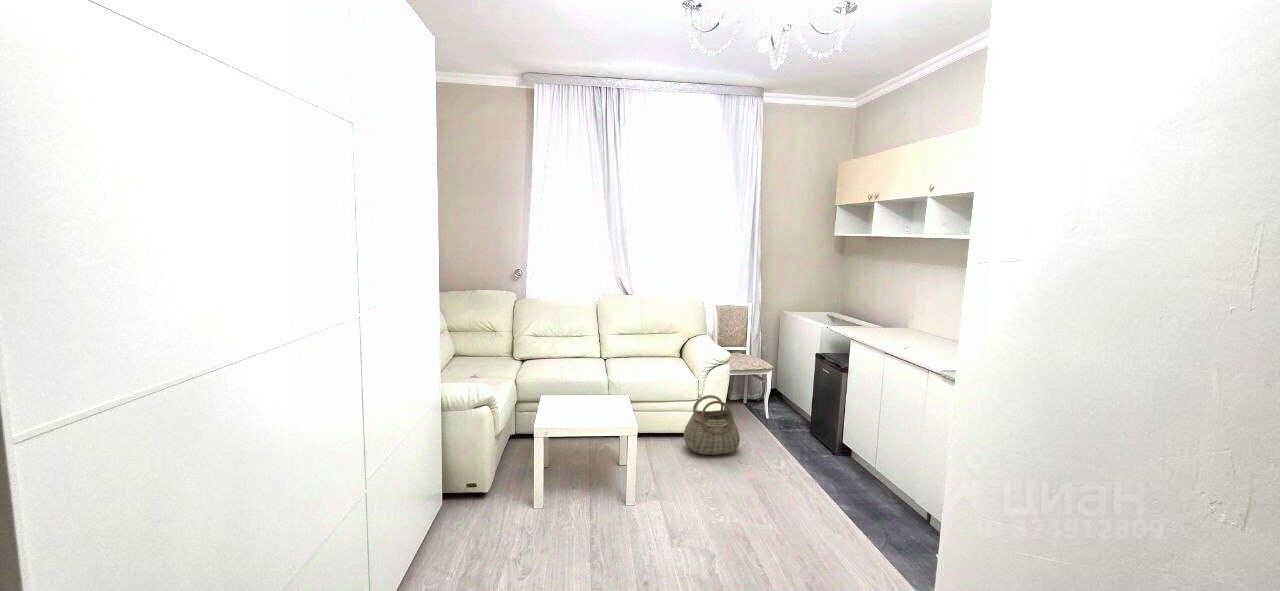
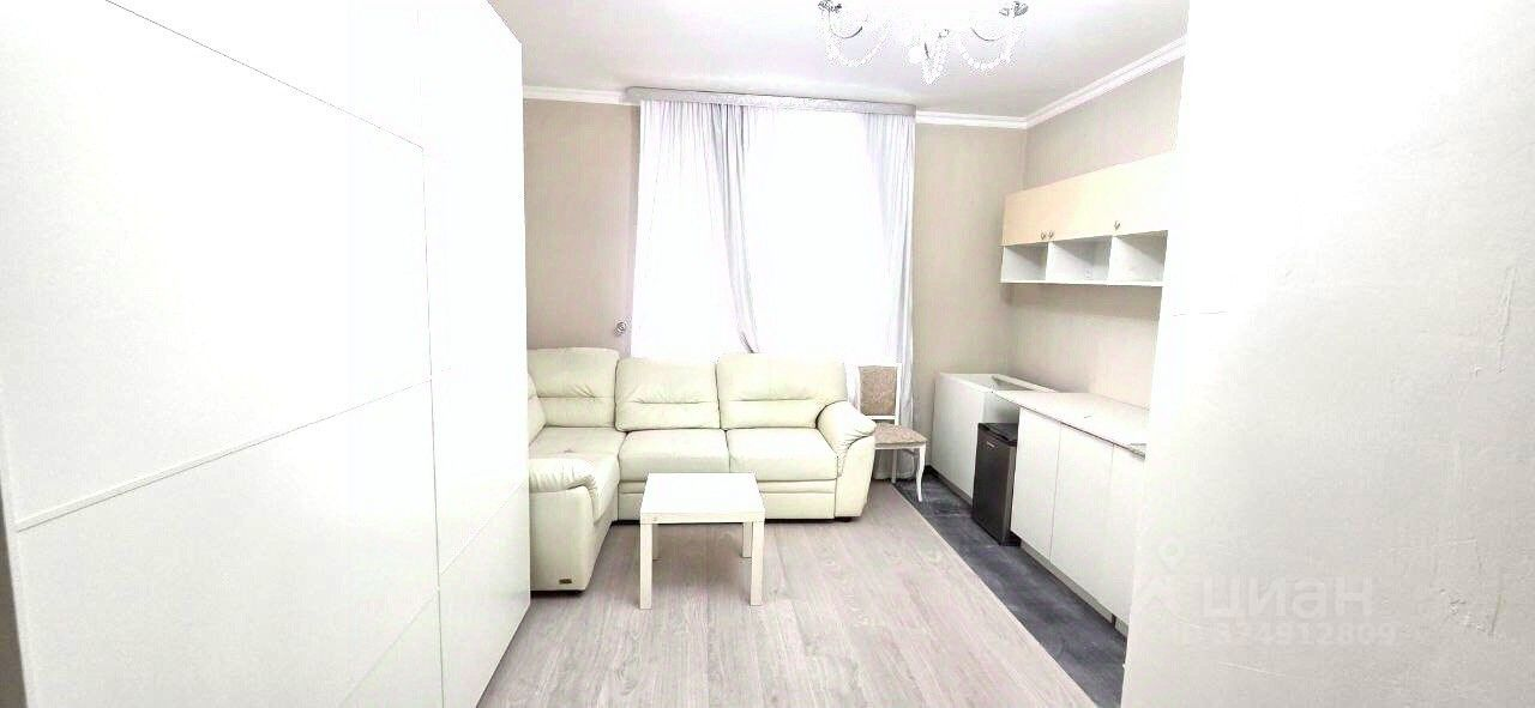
- basket (712, 423)
